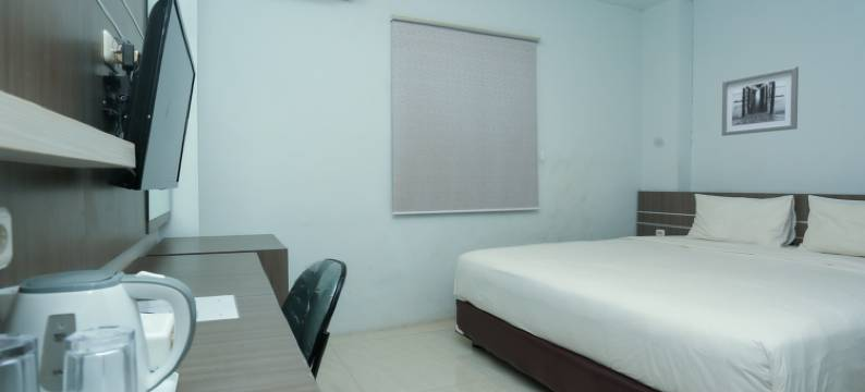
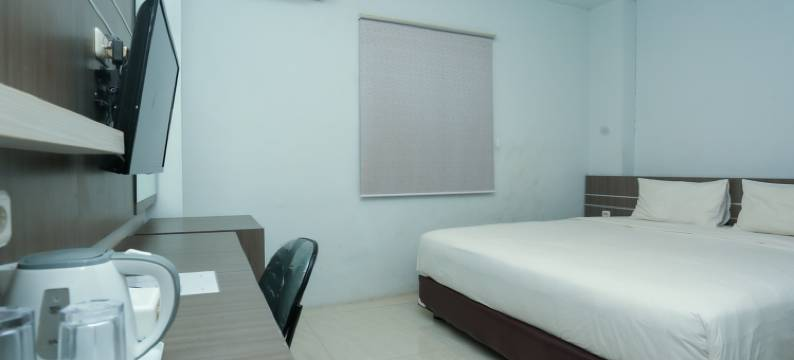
- wall art (757, 103)
